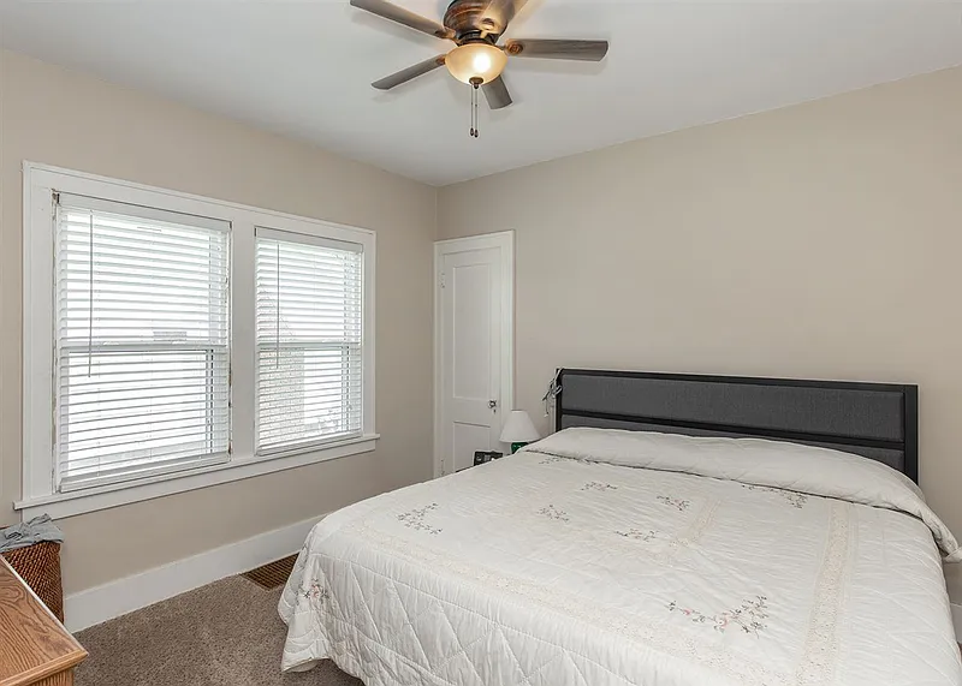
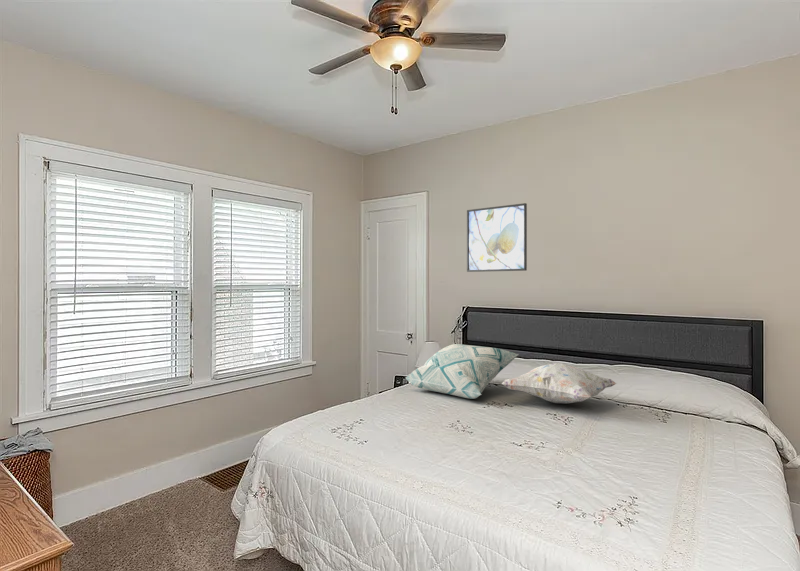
+ decorative pillow (462, 369)
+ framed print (495, 239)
+ decorative pillow (559, 383)
